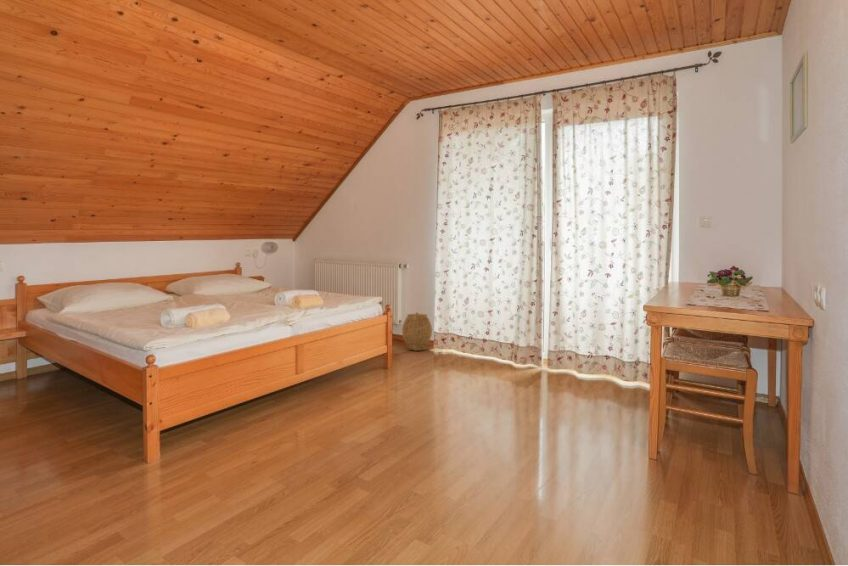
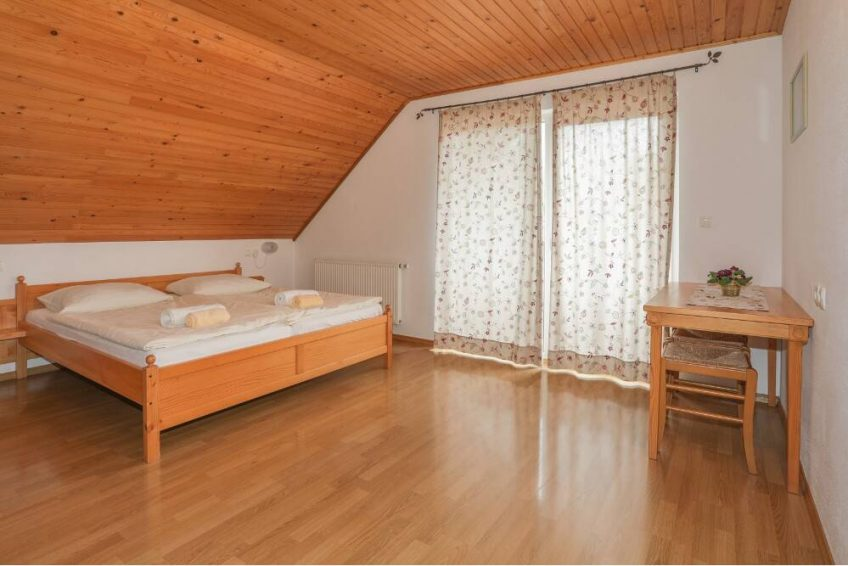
- woven basket (417, 330)
